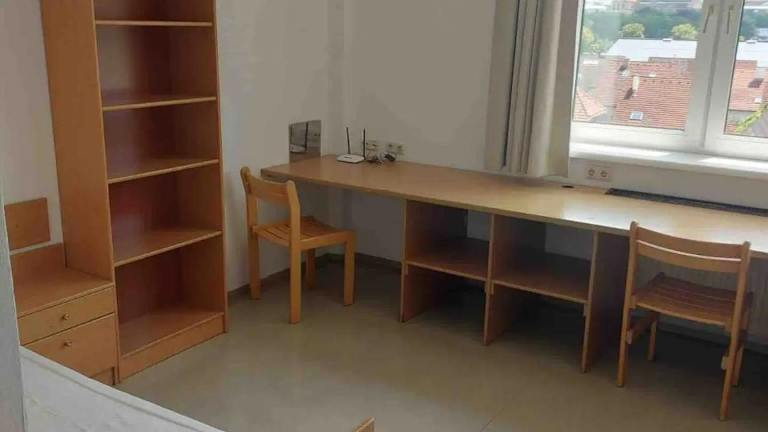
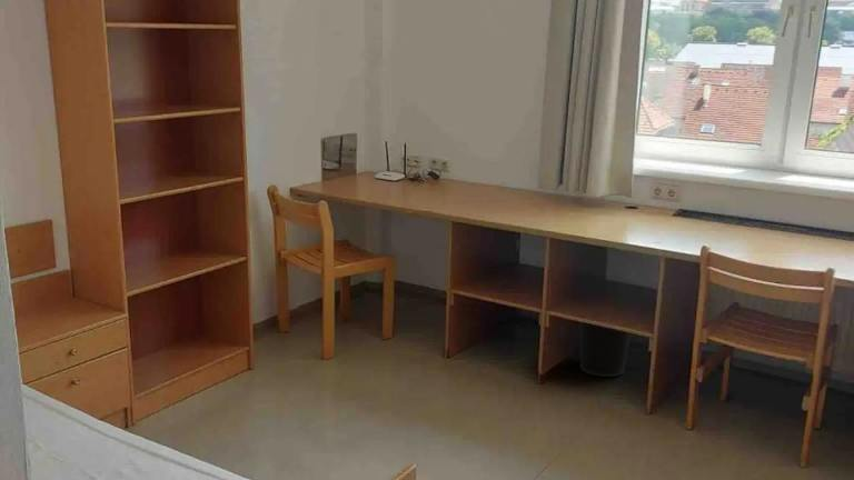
+ wastebasket (604, 338)
